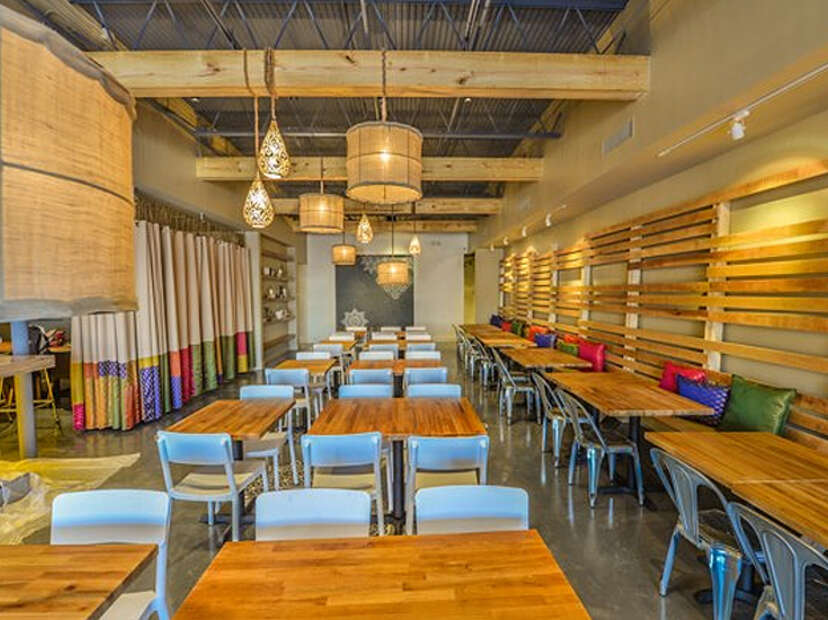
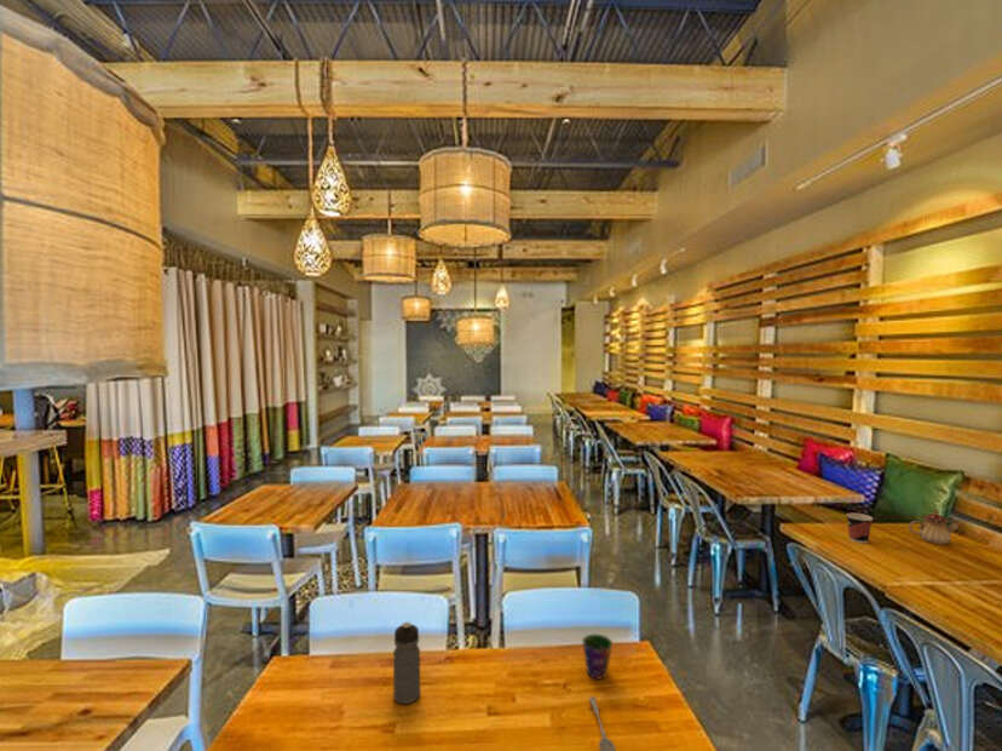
+ soupspoon (600, 727)
+ teapot (933, 524)
+ cup (598, 660)
+ cup (858, 528)
+ water bottle (407, 659)
